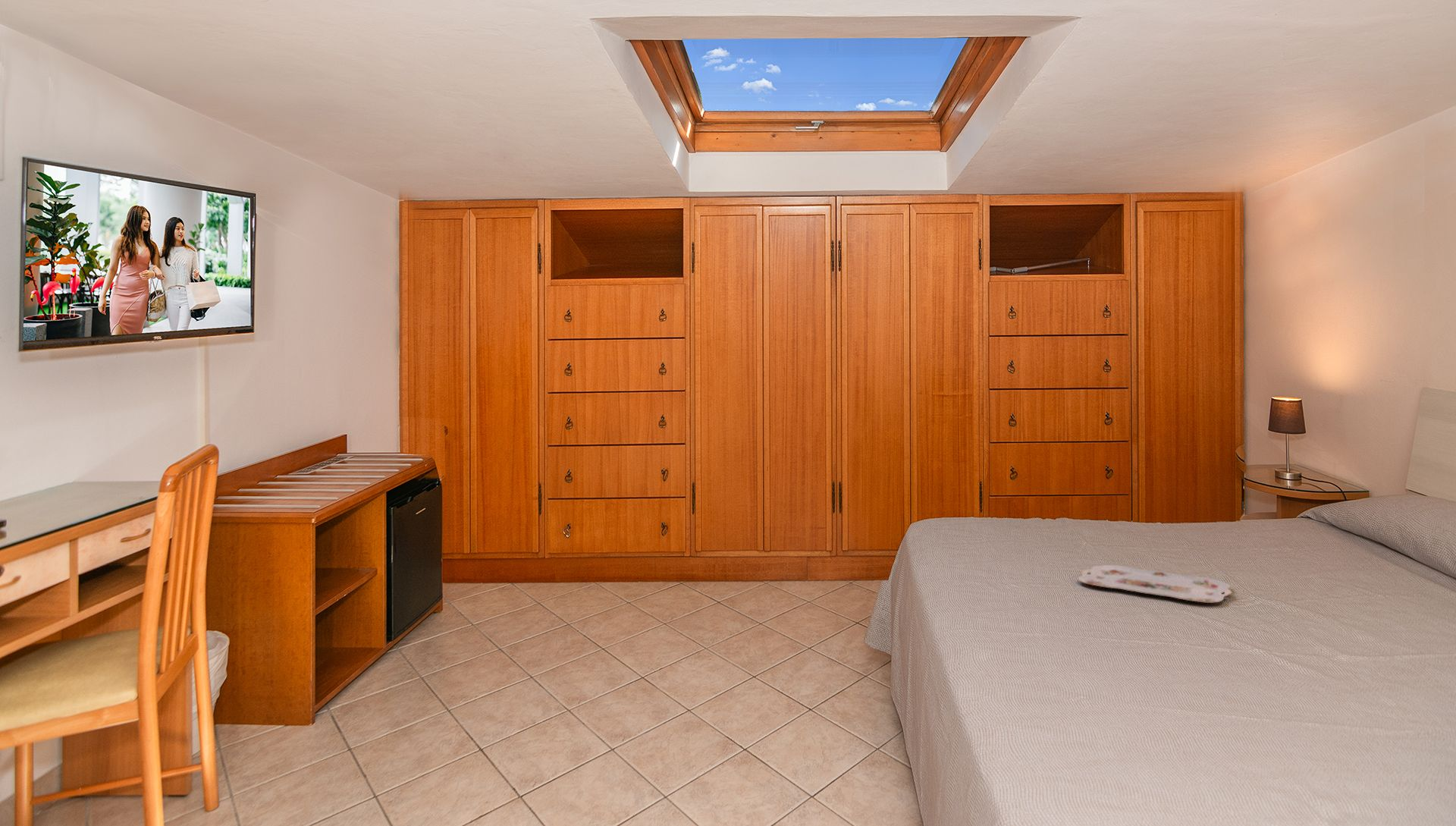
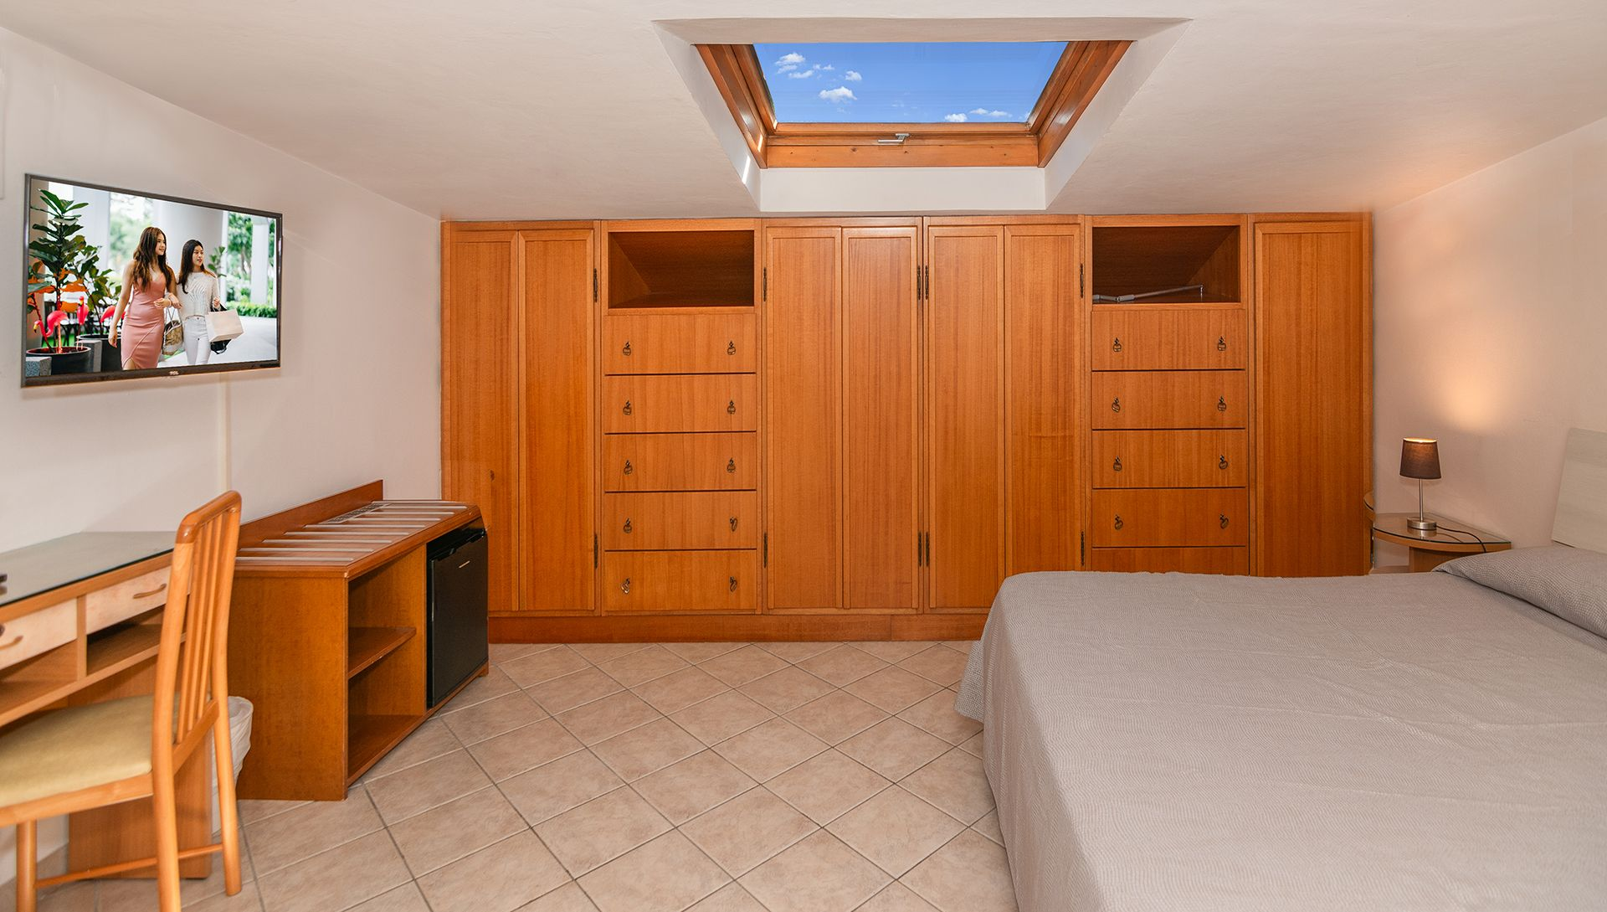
- serving tray (1152, 583)
